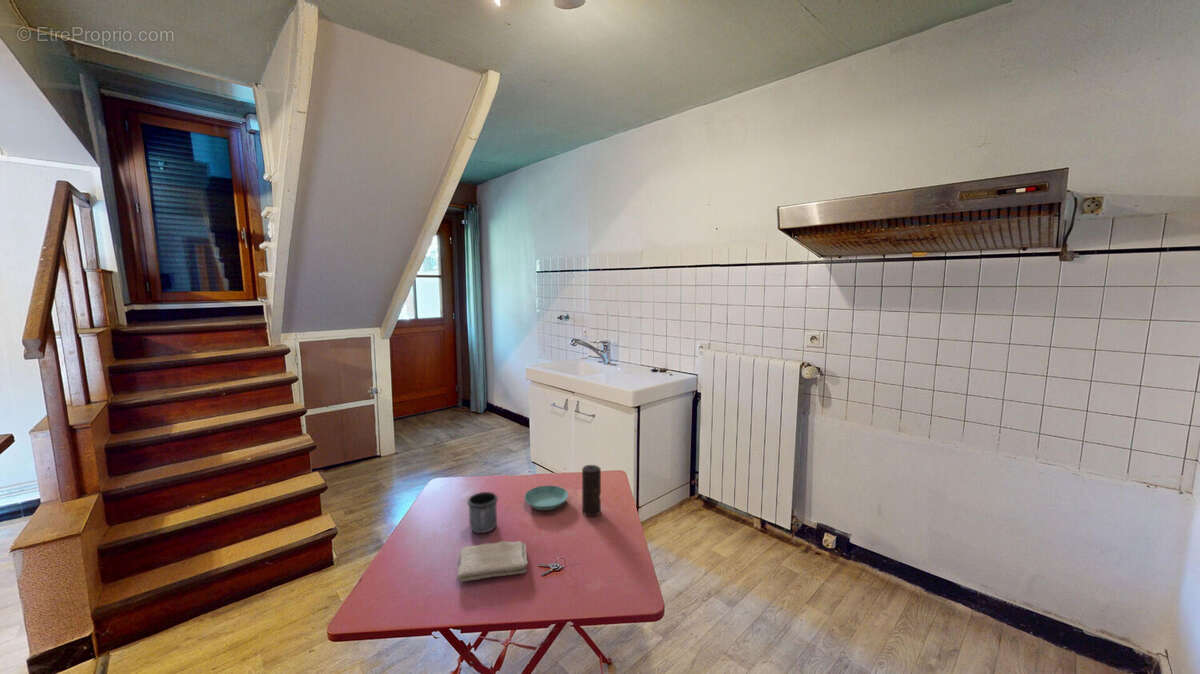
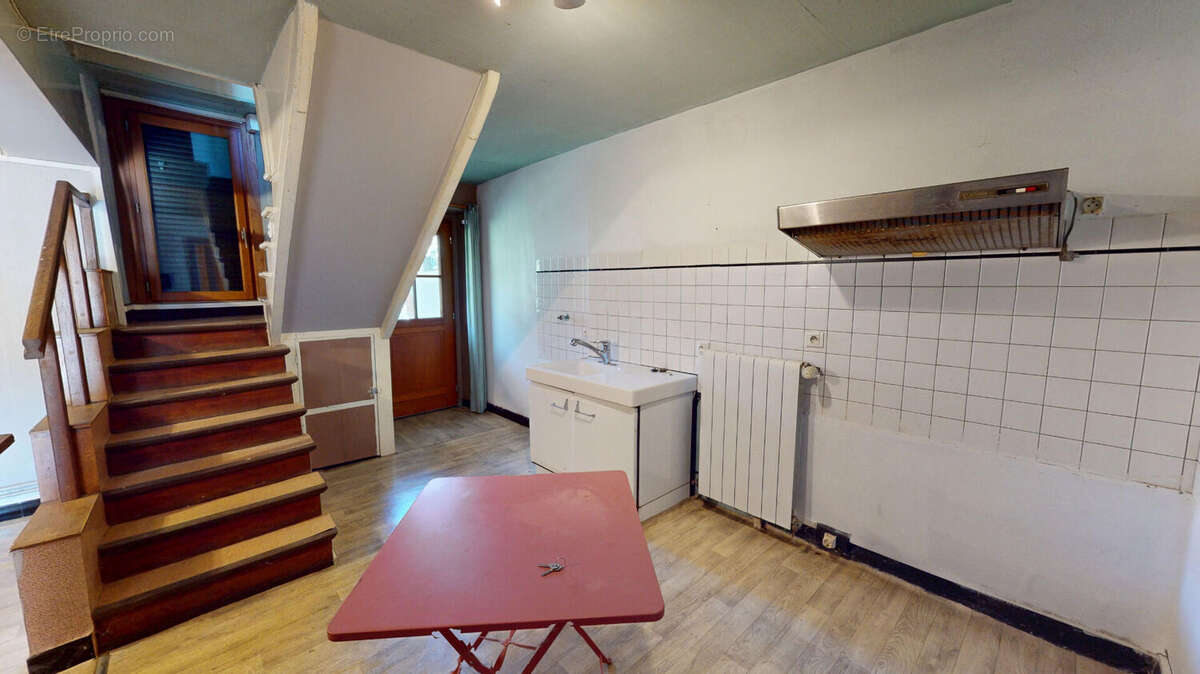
- washcloth (493, 559)
- candle (591, 490)
- mug (483, 515)
- saucer (546, 498)
